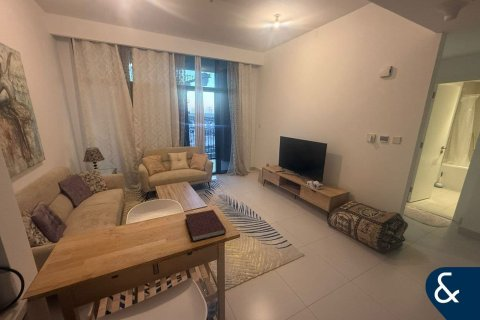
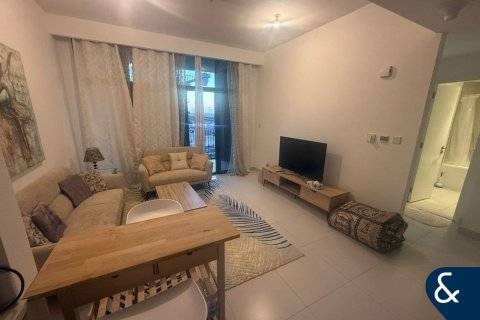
- notebook (204, 223)
